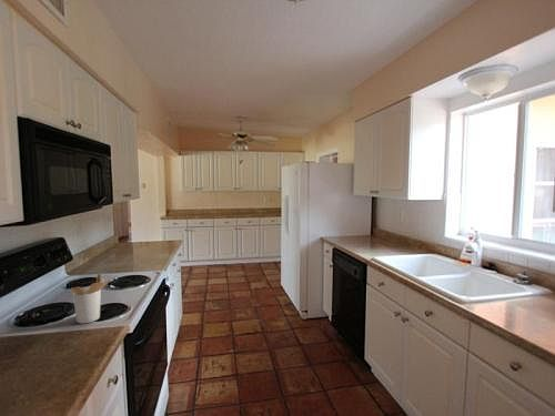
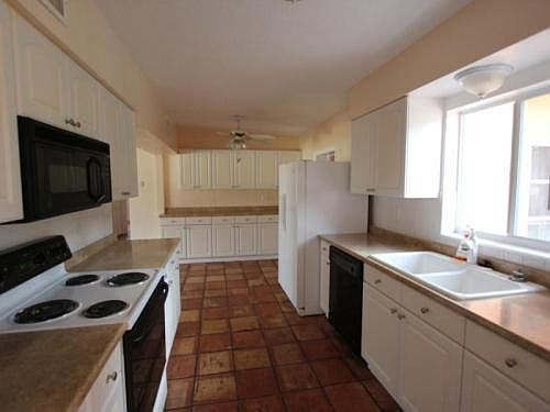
- utensil holder (91, 298)
